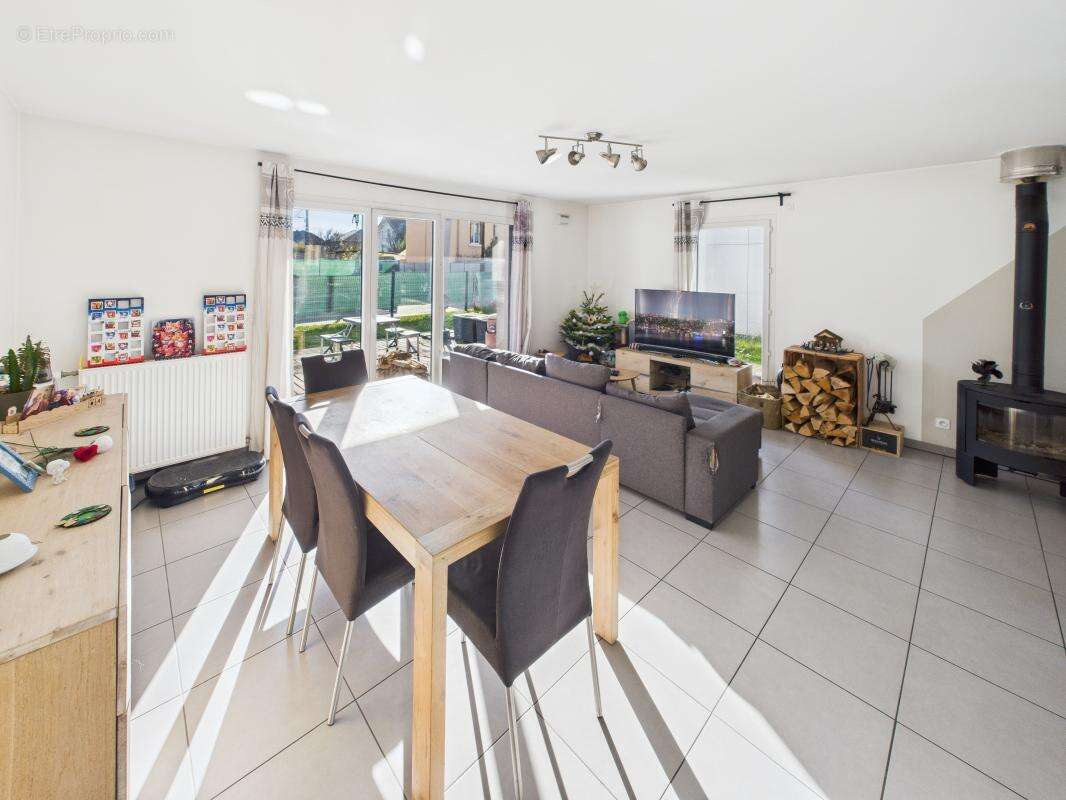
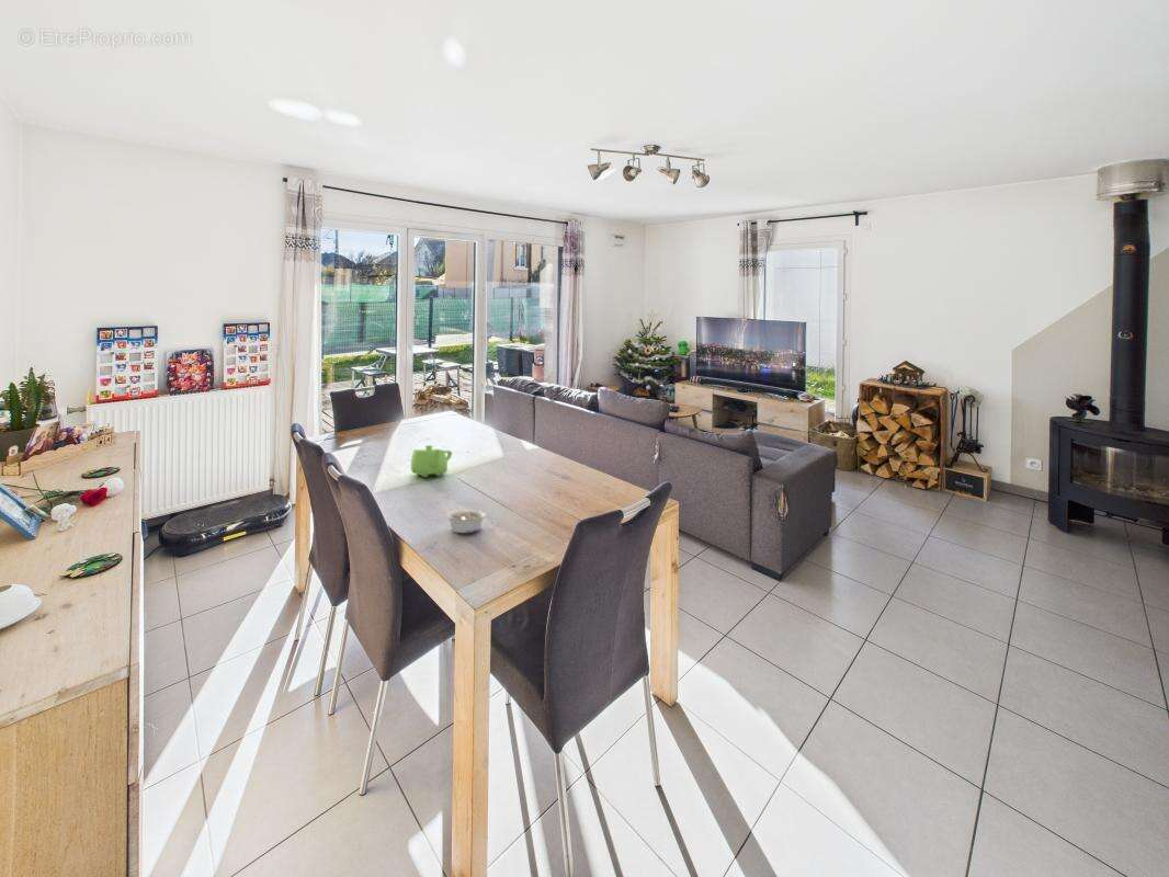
+ teapot (433, 459)
+ legume (466, 521)
